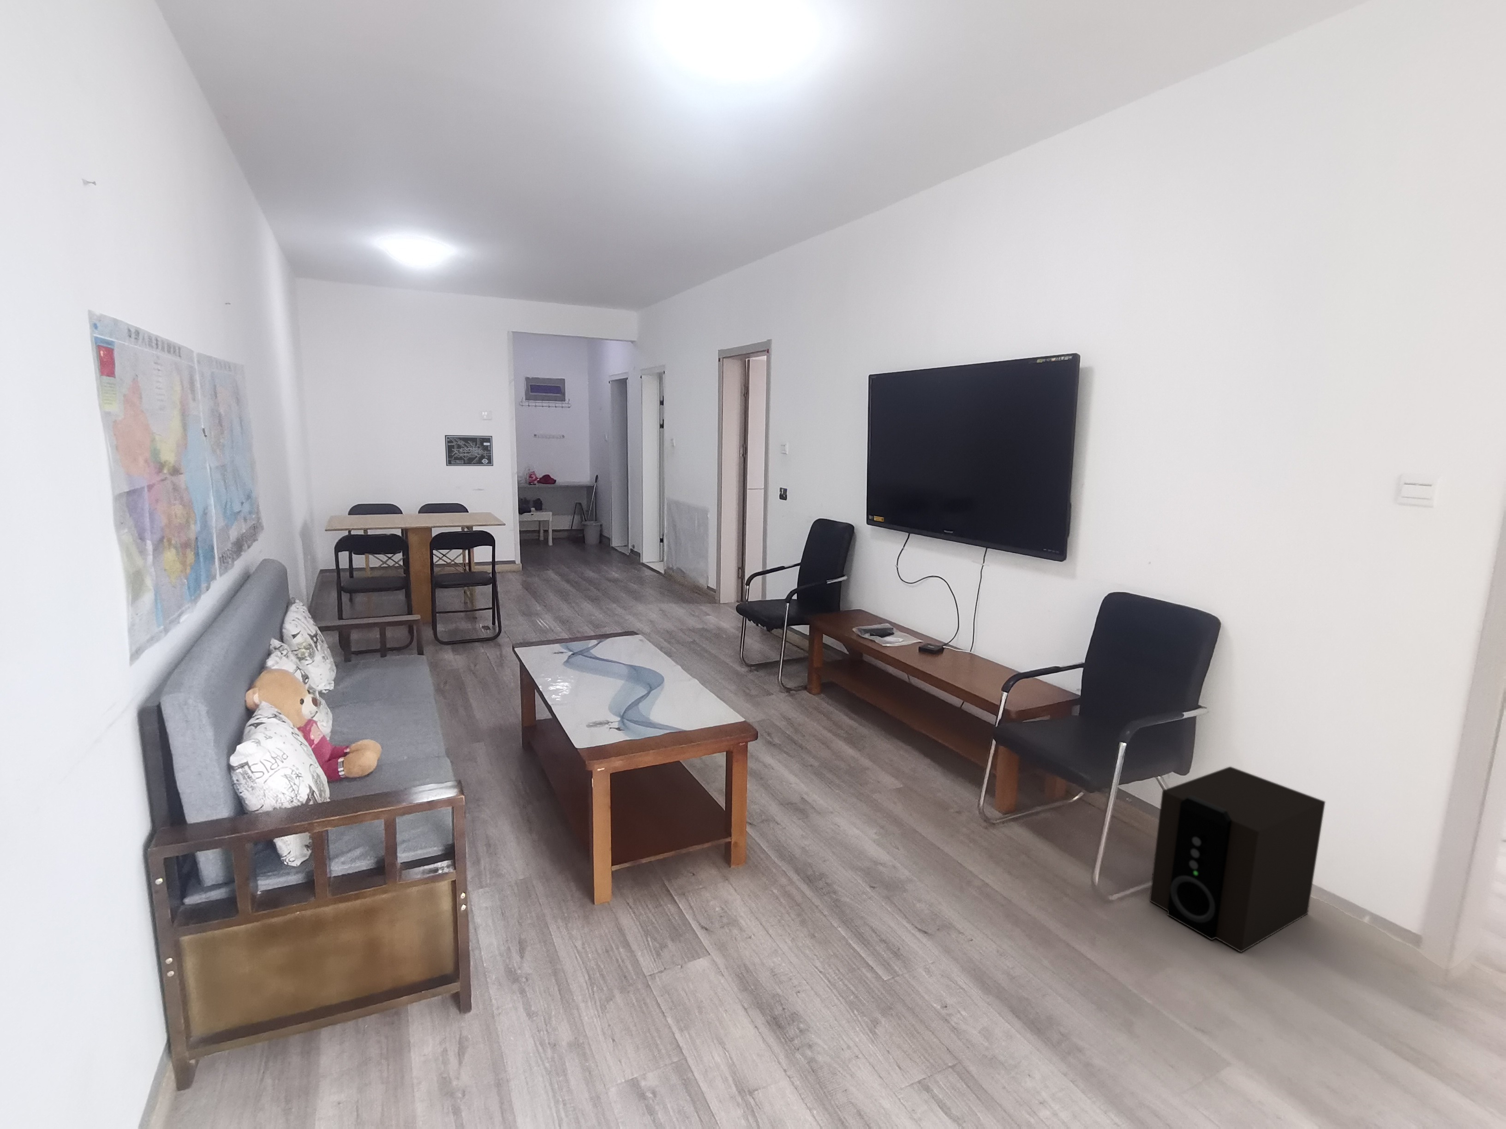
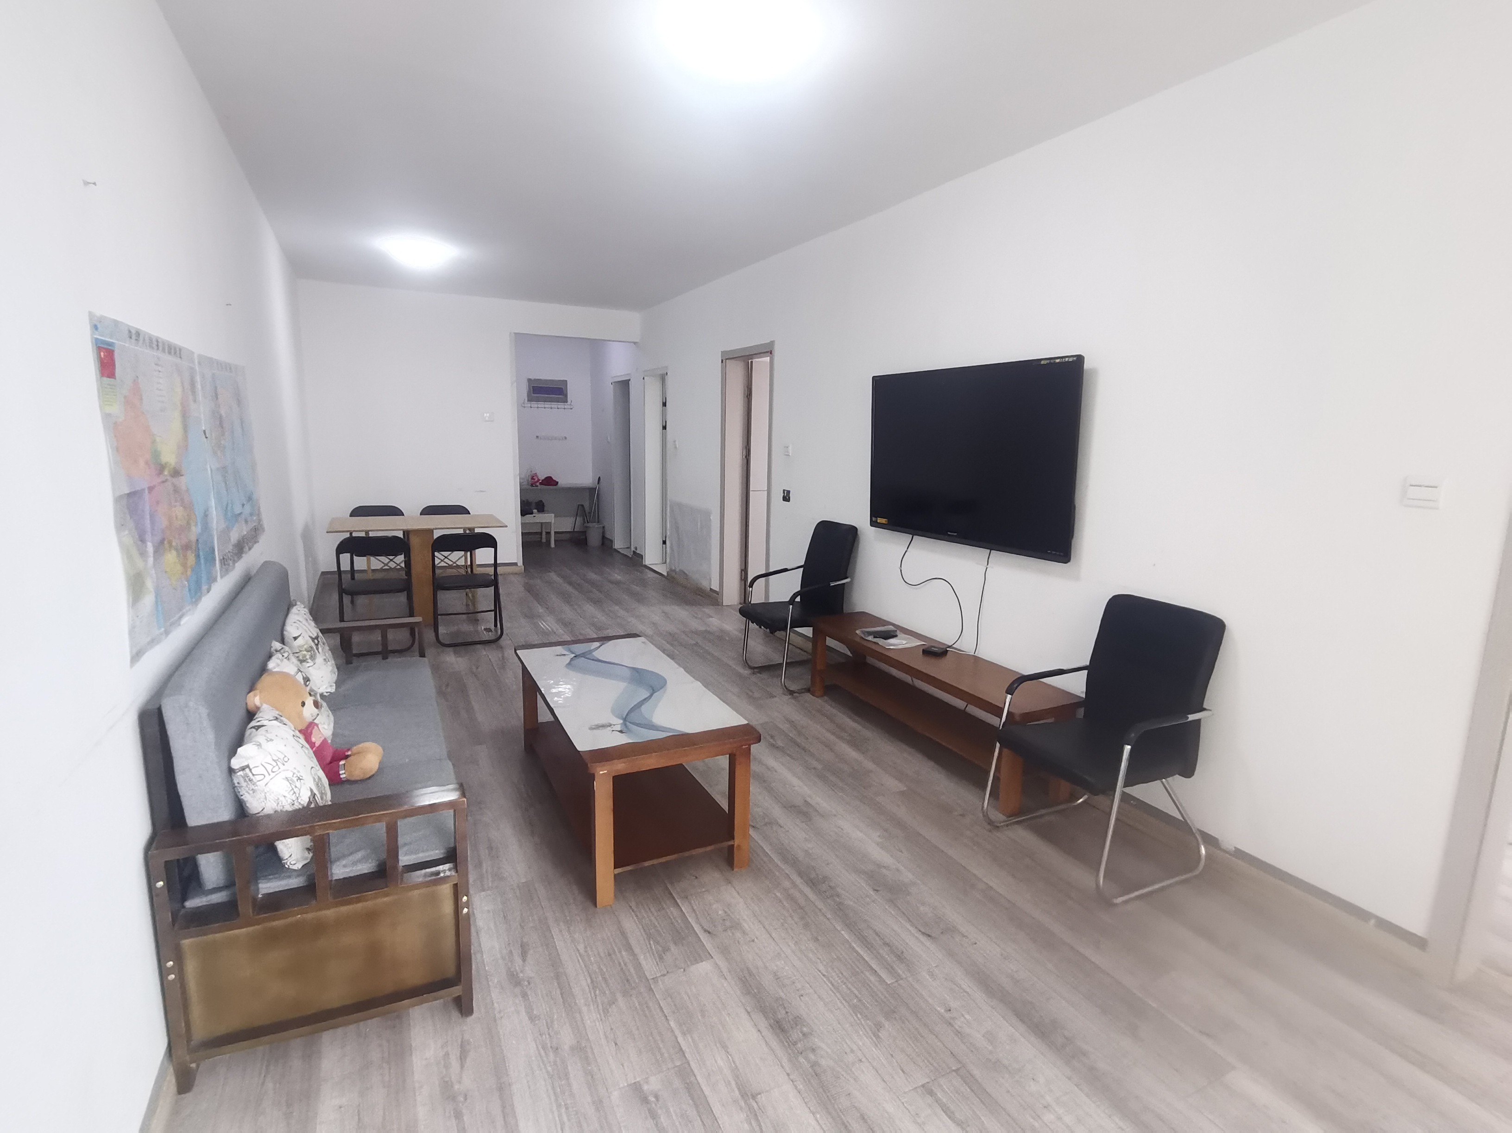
- speaker (1233, 849)
- wall art (470, 451)
